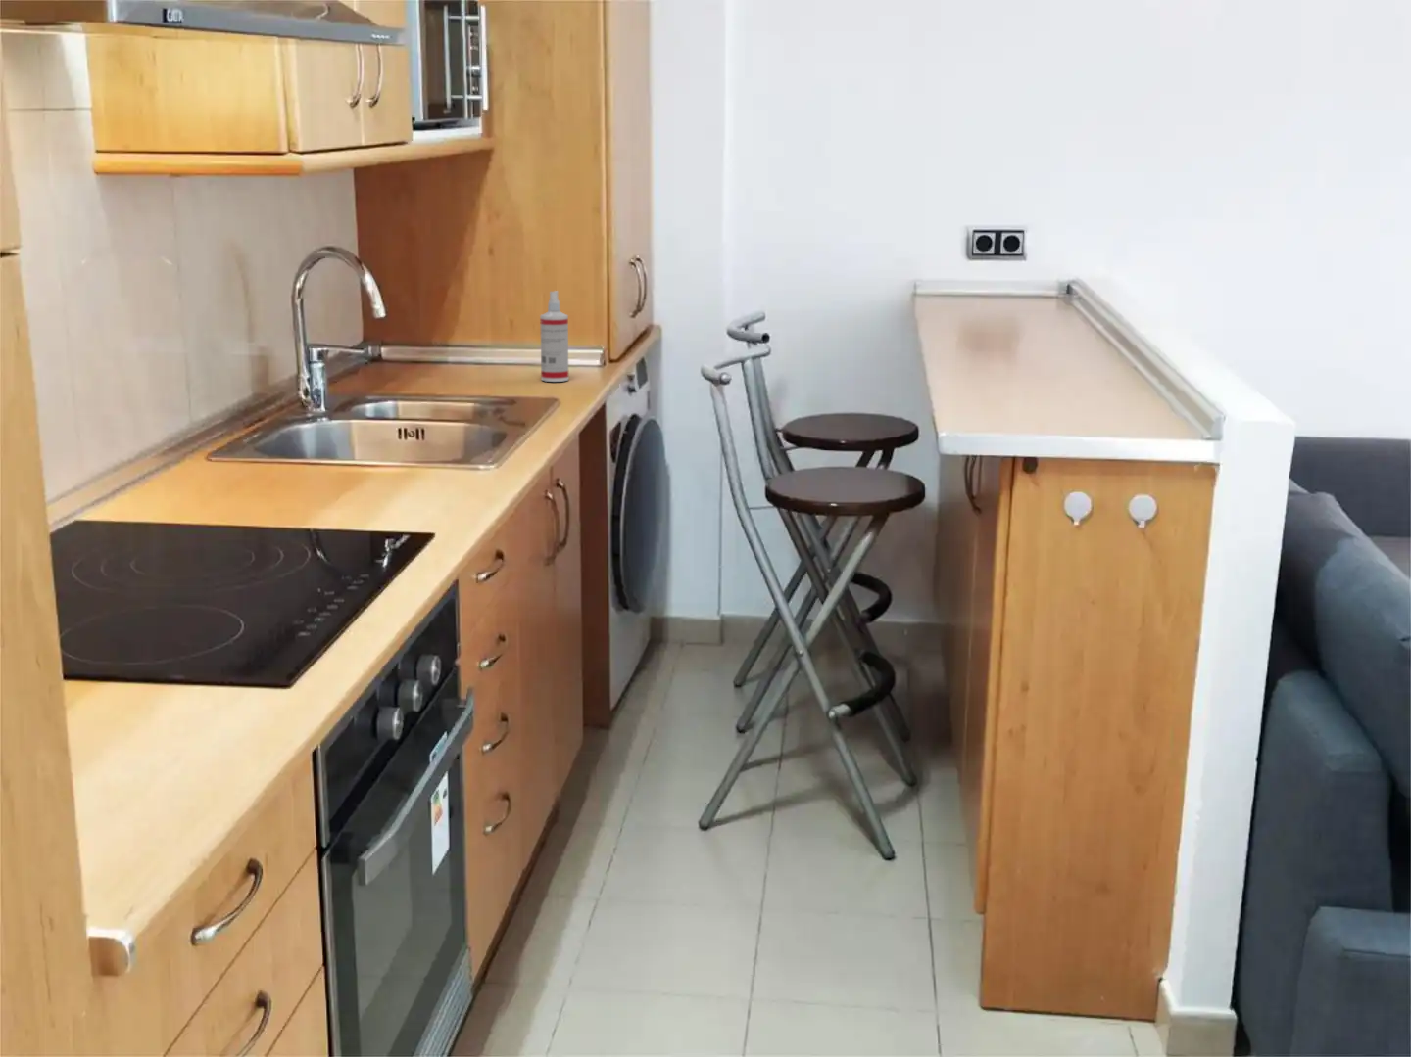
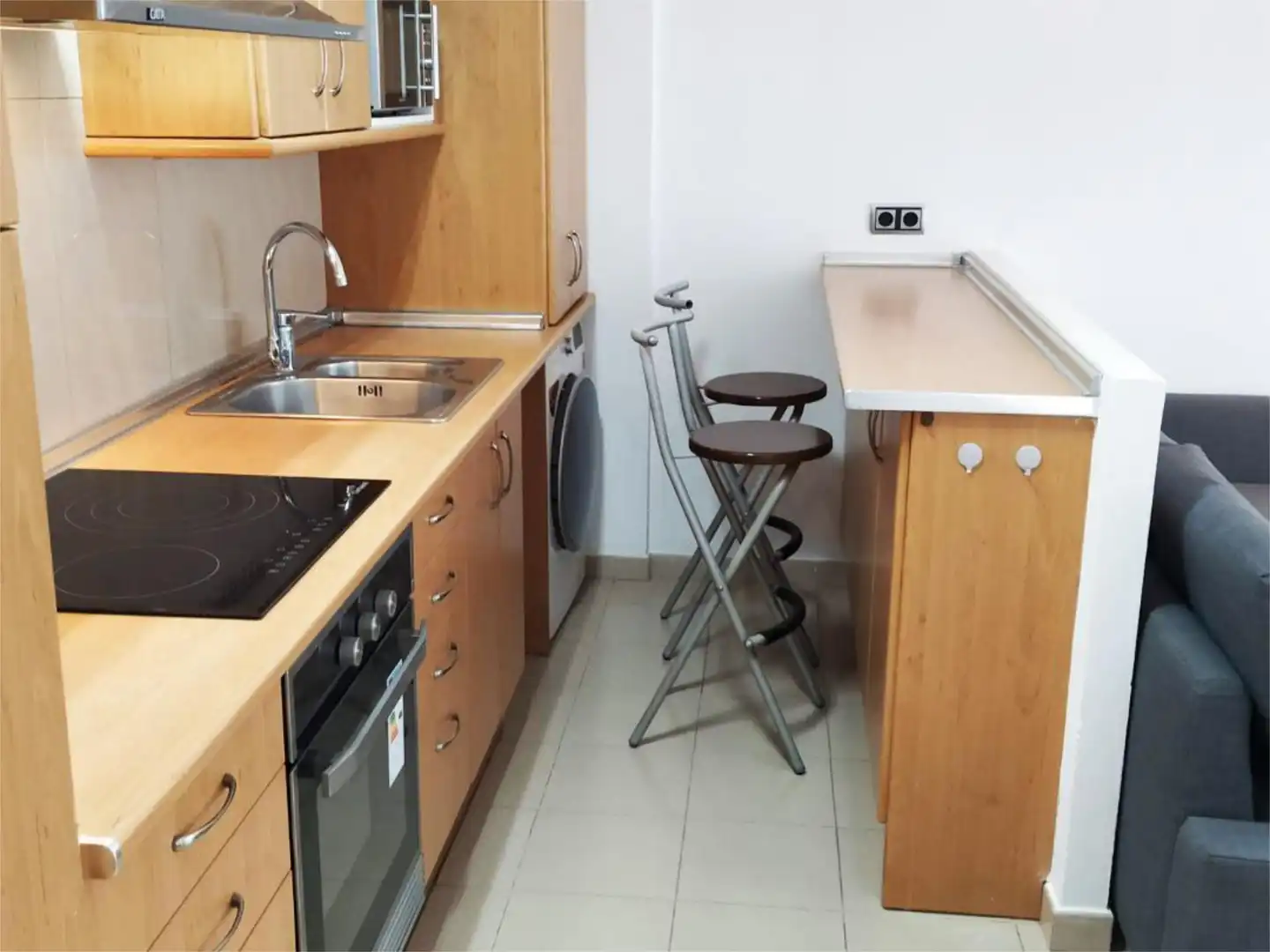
- spray bottle (553, 334)
